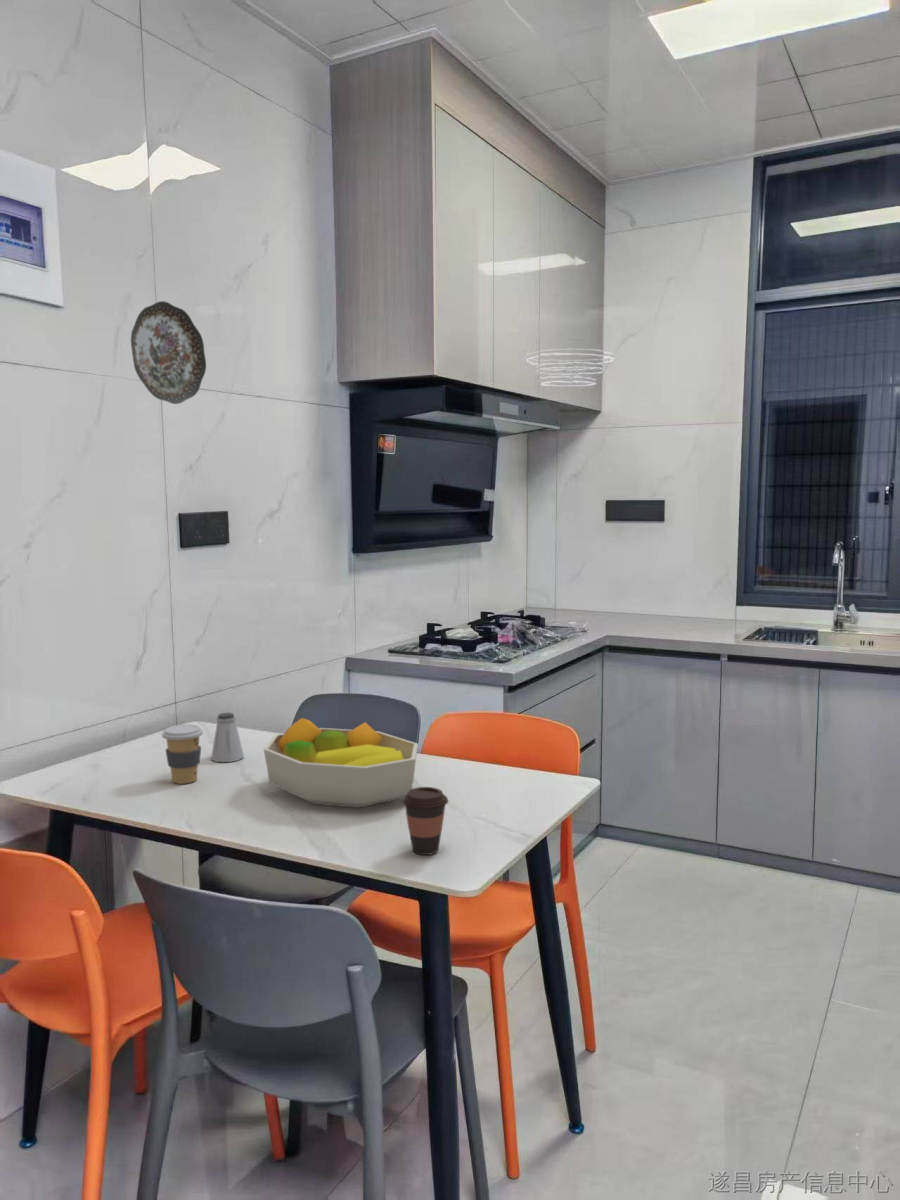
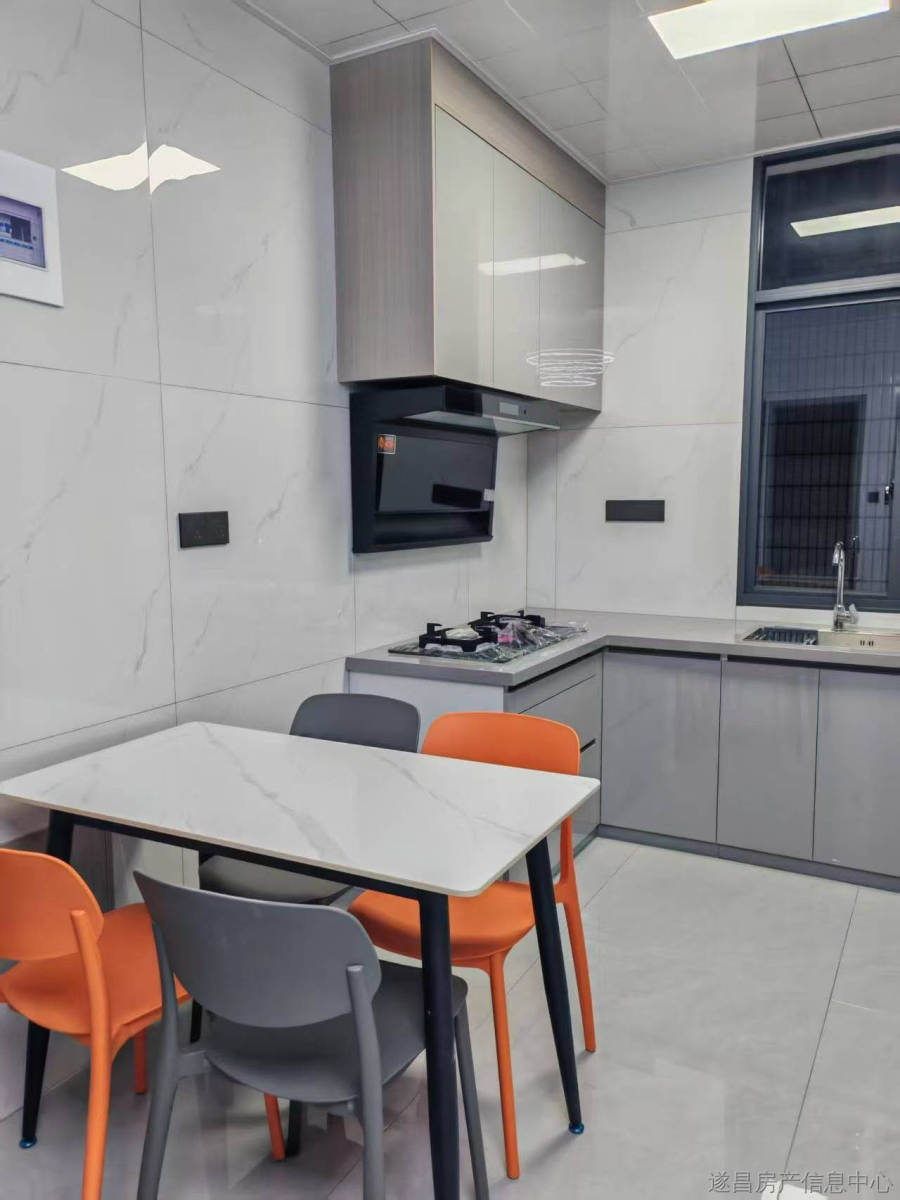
- coffee cup (183, 754)
- coffee cup (425, 821)
- fruit bowl (341, 758)
- saltshaker (226, 736)
- decorative plate (167, 353)
